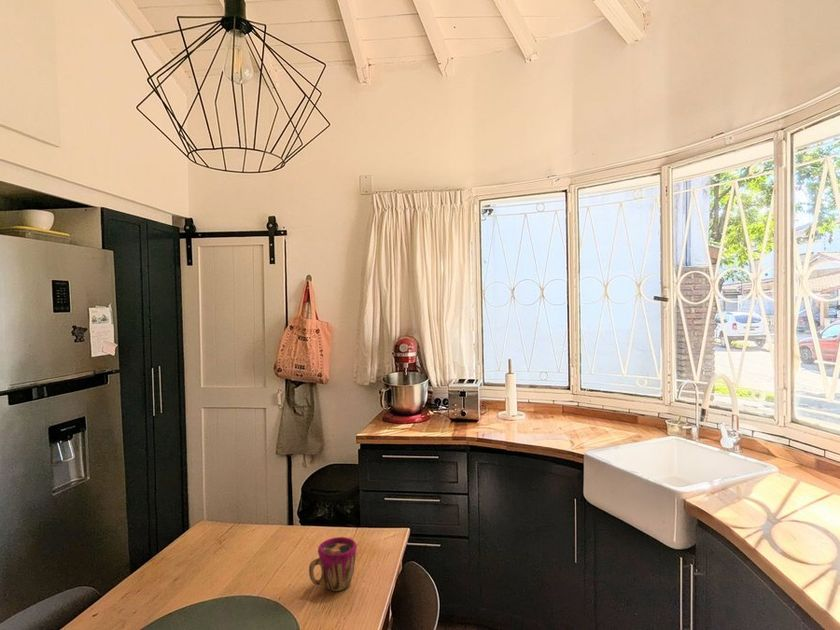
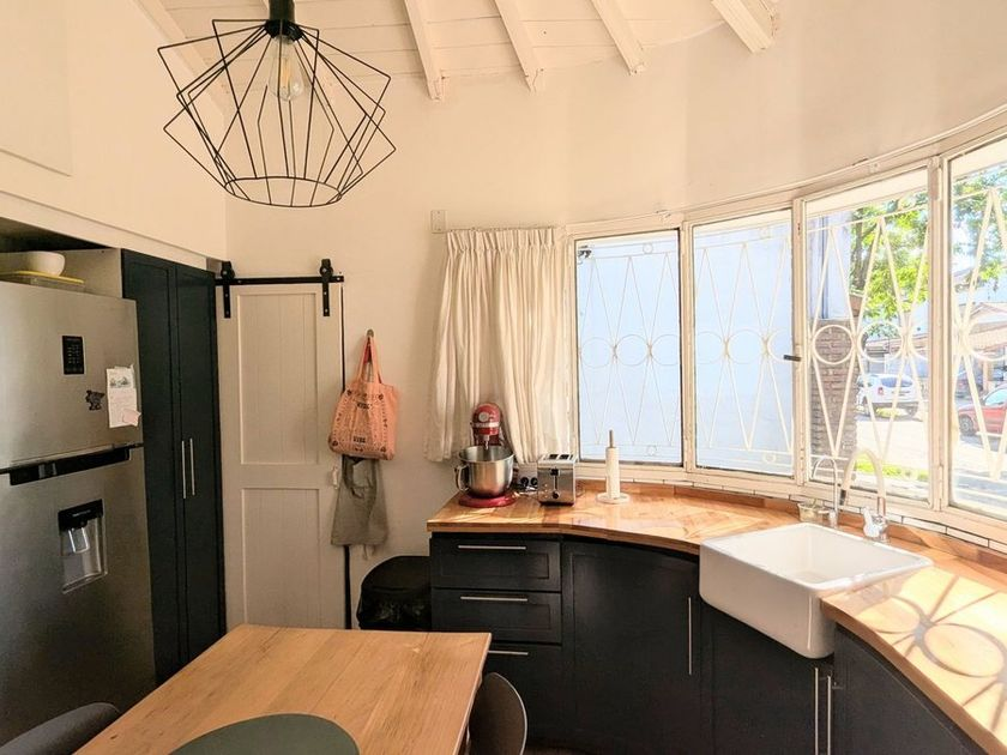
- cup (332, 566)
